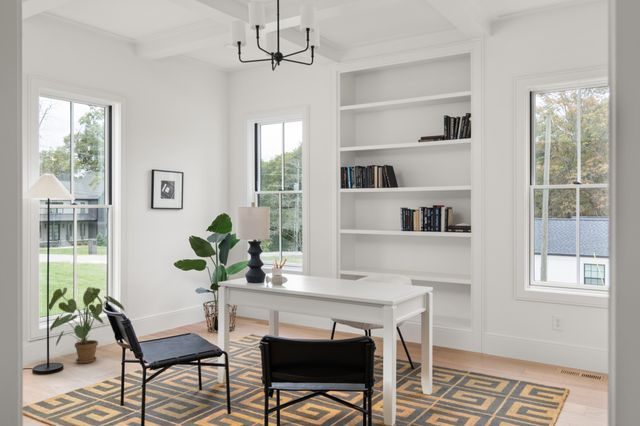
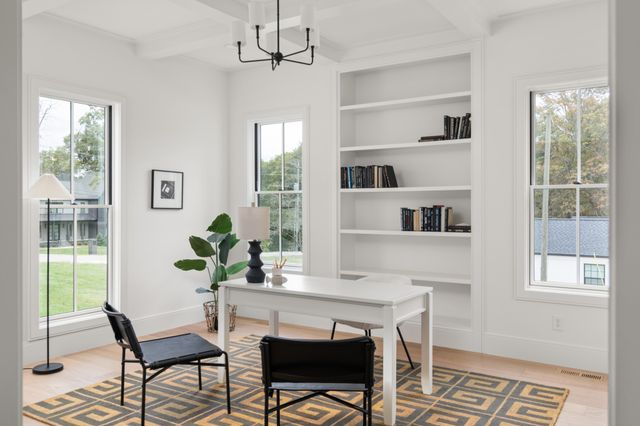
- house plant (85, 322)
